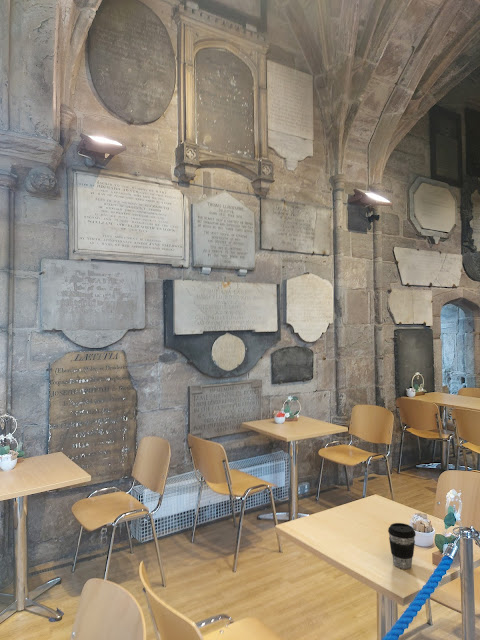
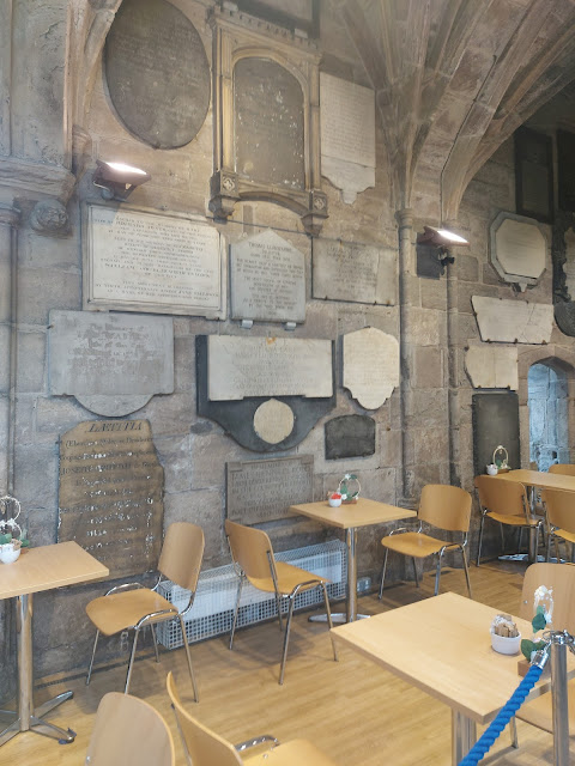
- coffee cup (402, 545)
